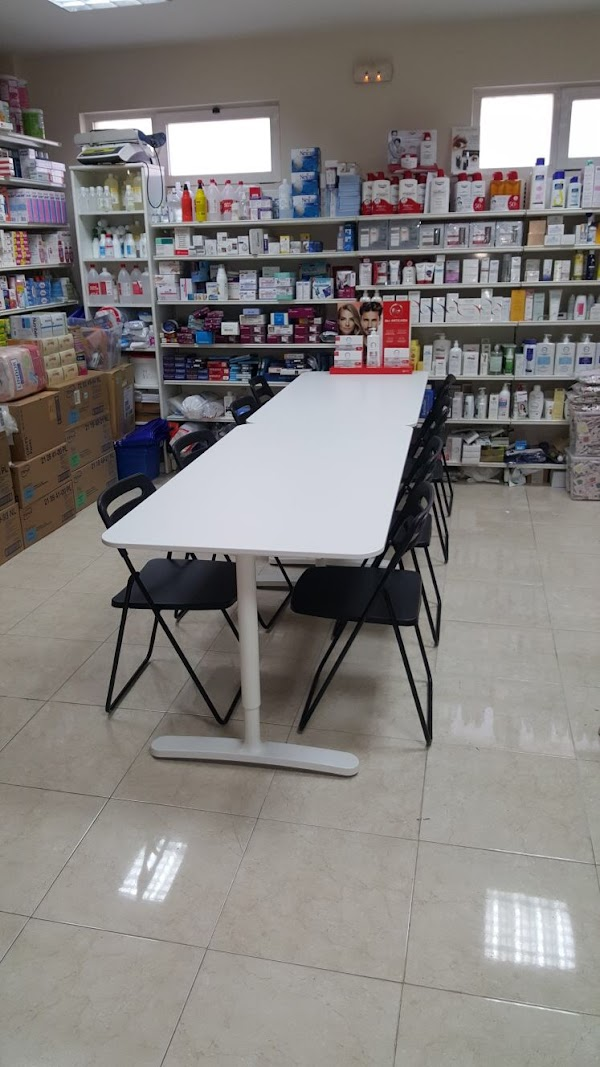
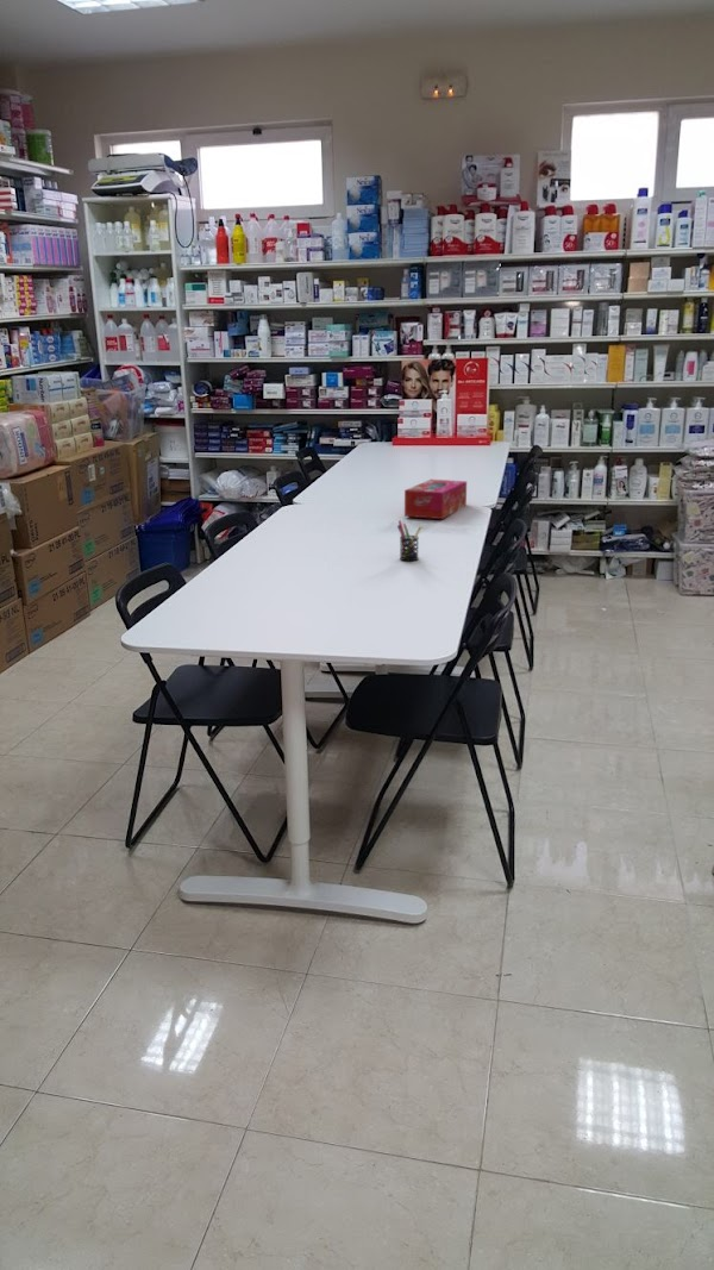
+ pen holder (407, 540)
+ tissue box (436, 498)
